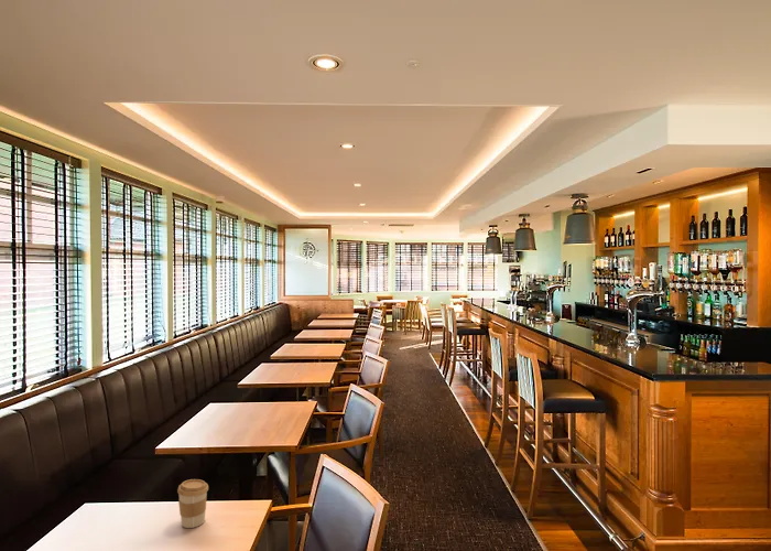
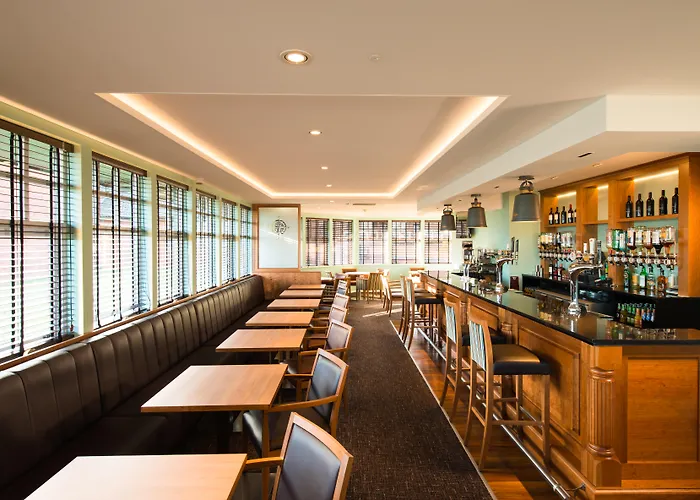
- coffee cup (193, 501)
